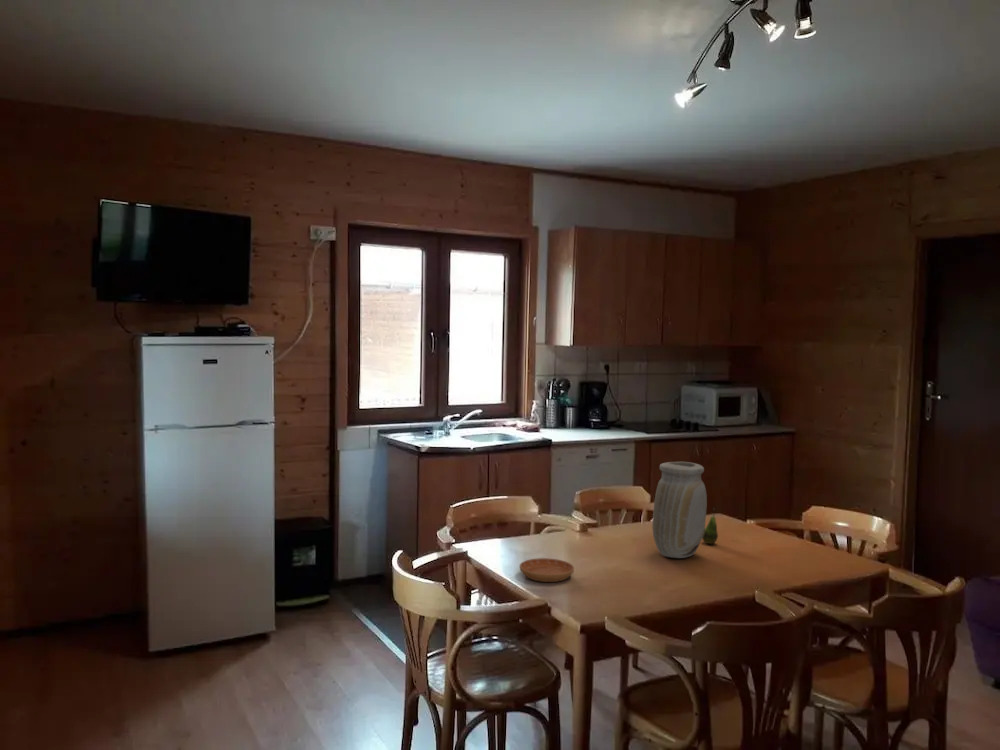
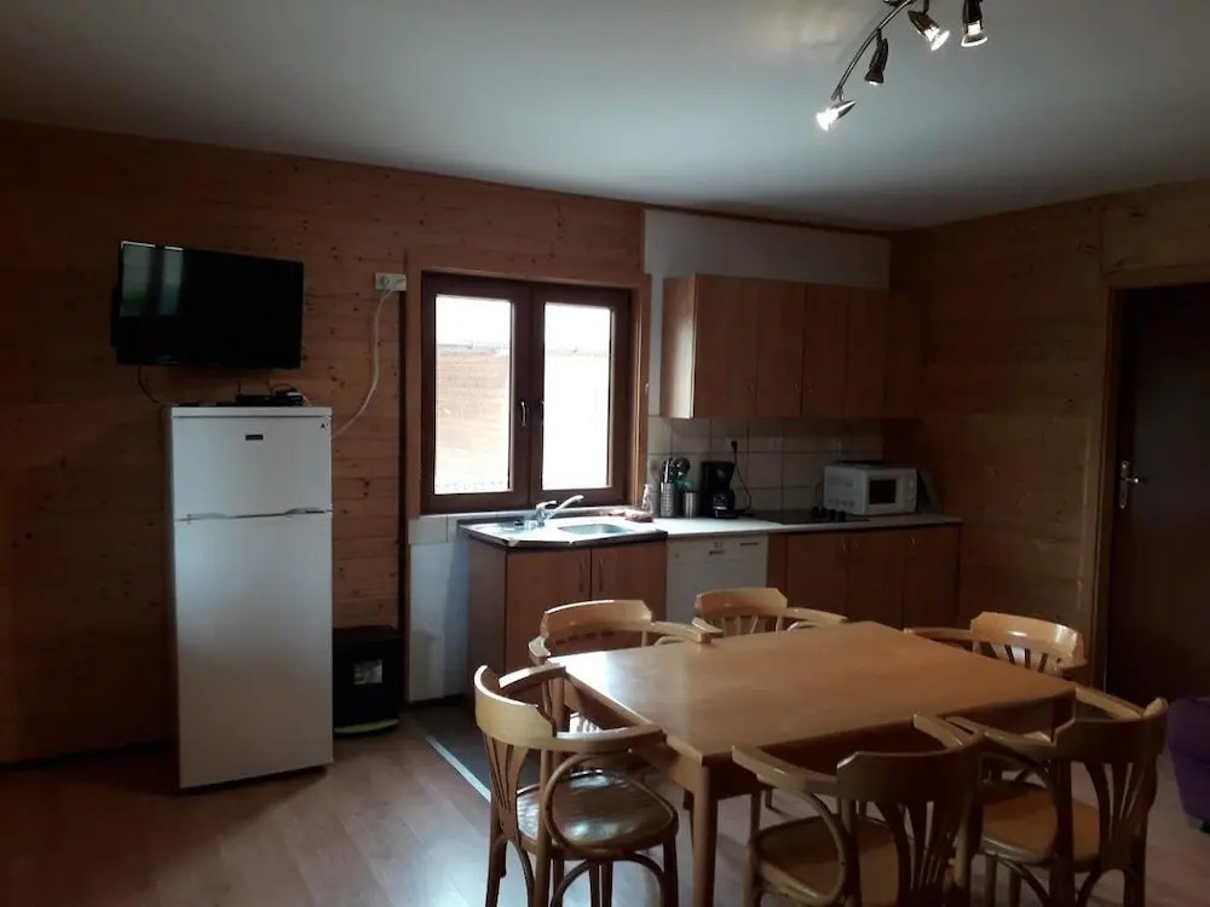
- vase (680, 509)
- fruit (710, 526)
- saucer (546, 570)
